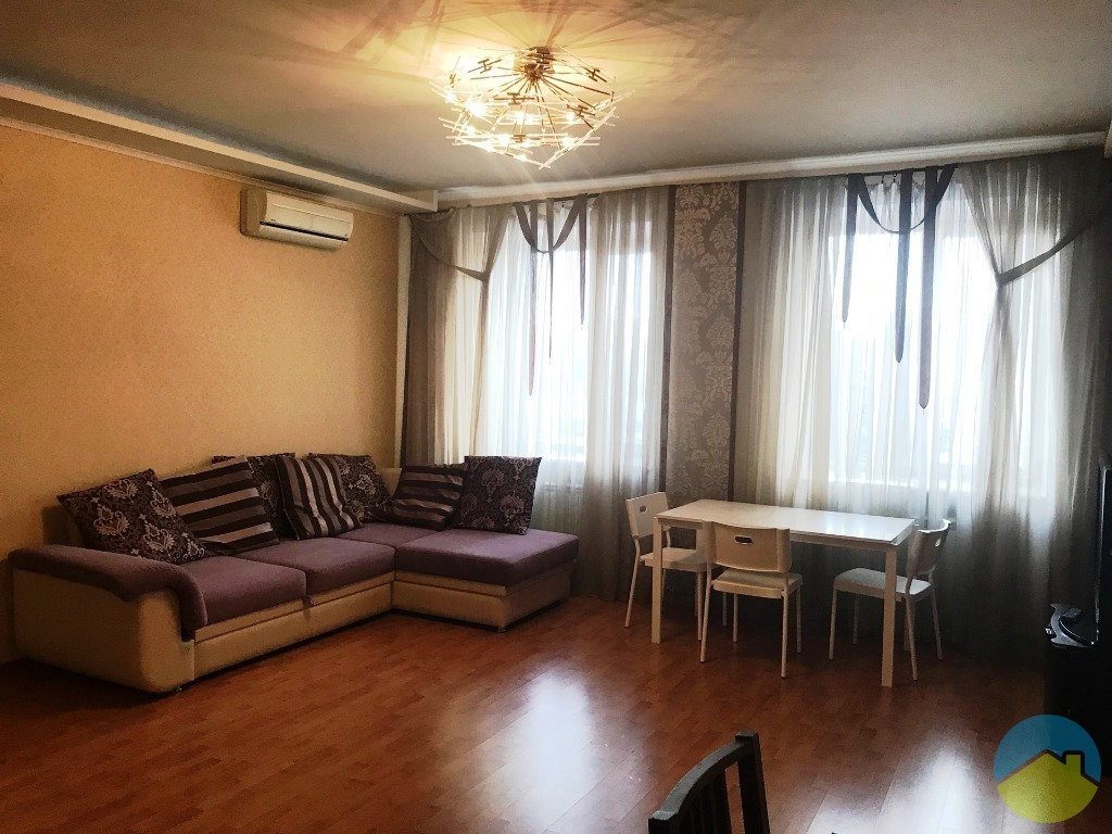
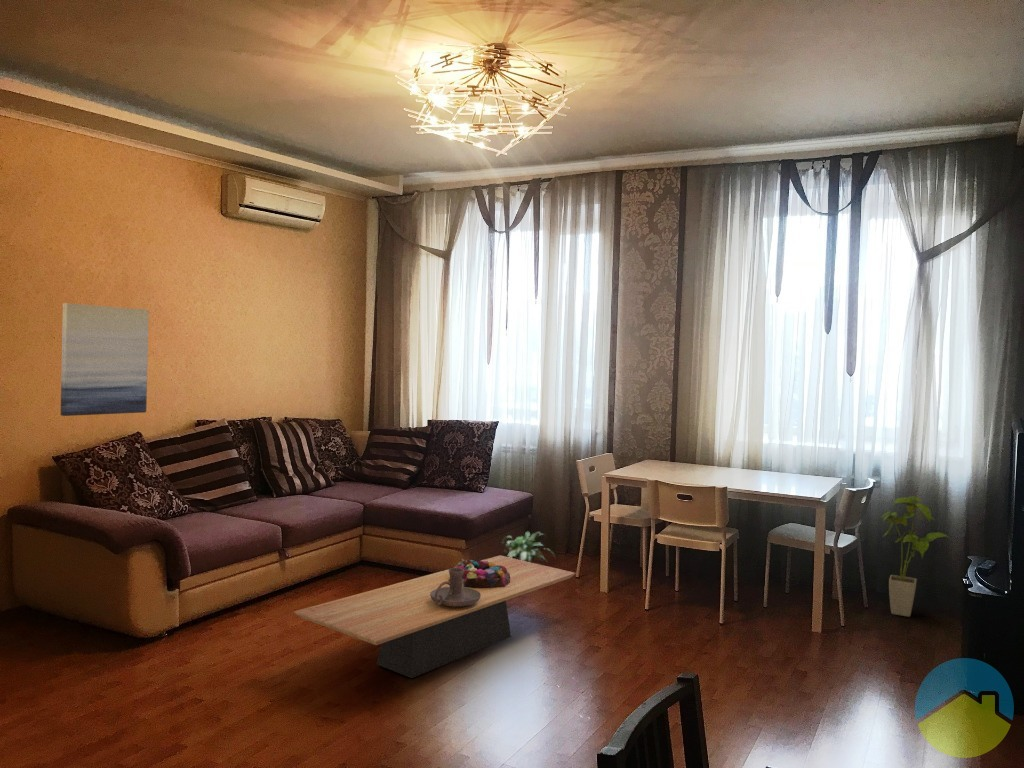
+ wall art (106, 360)
+ candle holder (452, 587)
+ potted plant (525, 550)
+ house plant (913, 556)
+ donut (480, 570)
+ coffee table (448, 620)
